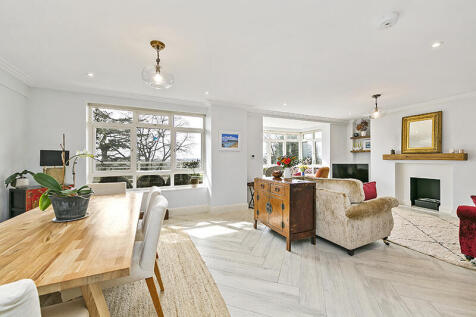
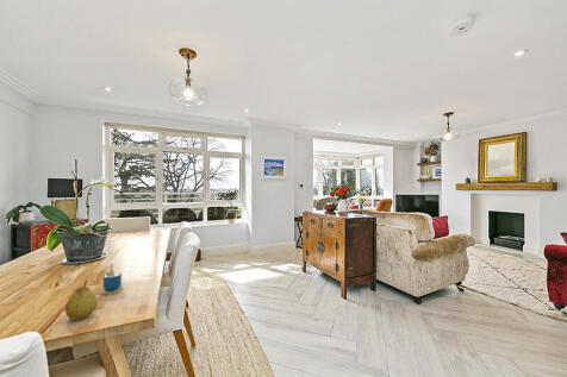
+ cup (112, 277)
+ fruit (81, 300)
